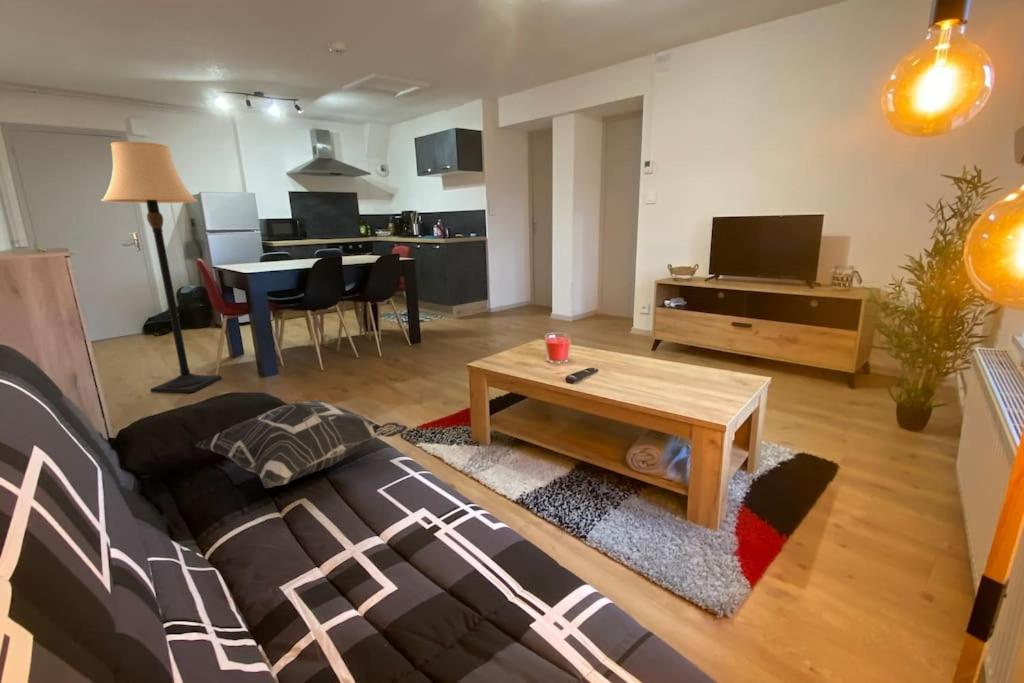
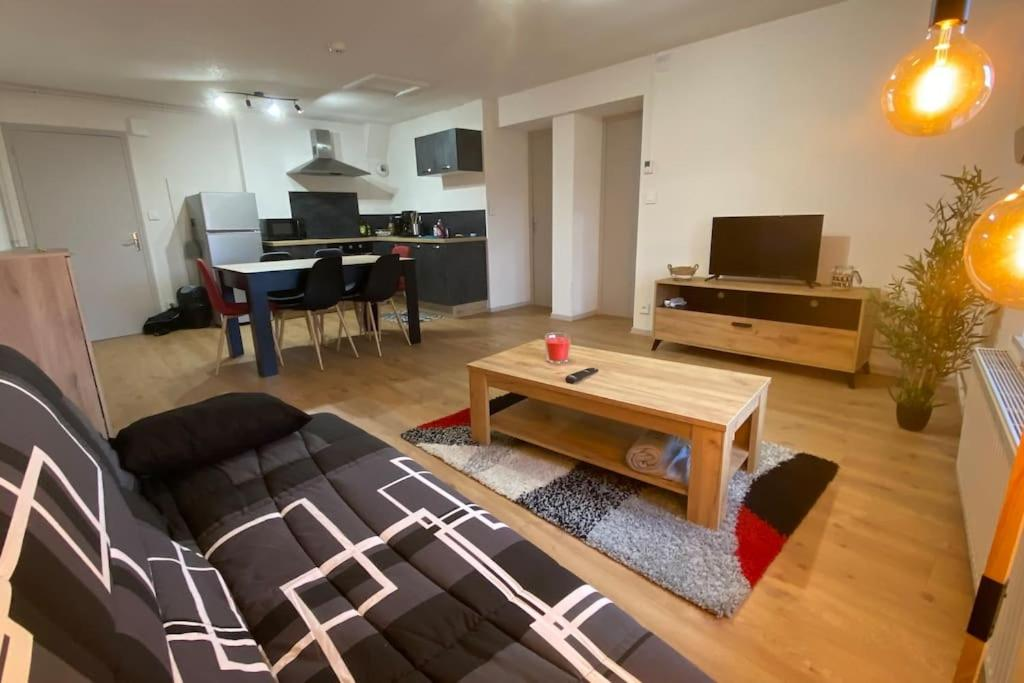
- decorative pillow (305, 436)
- lamp (165, 272)
